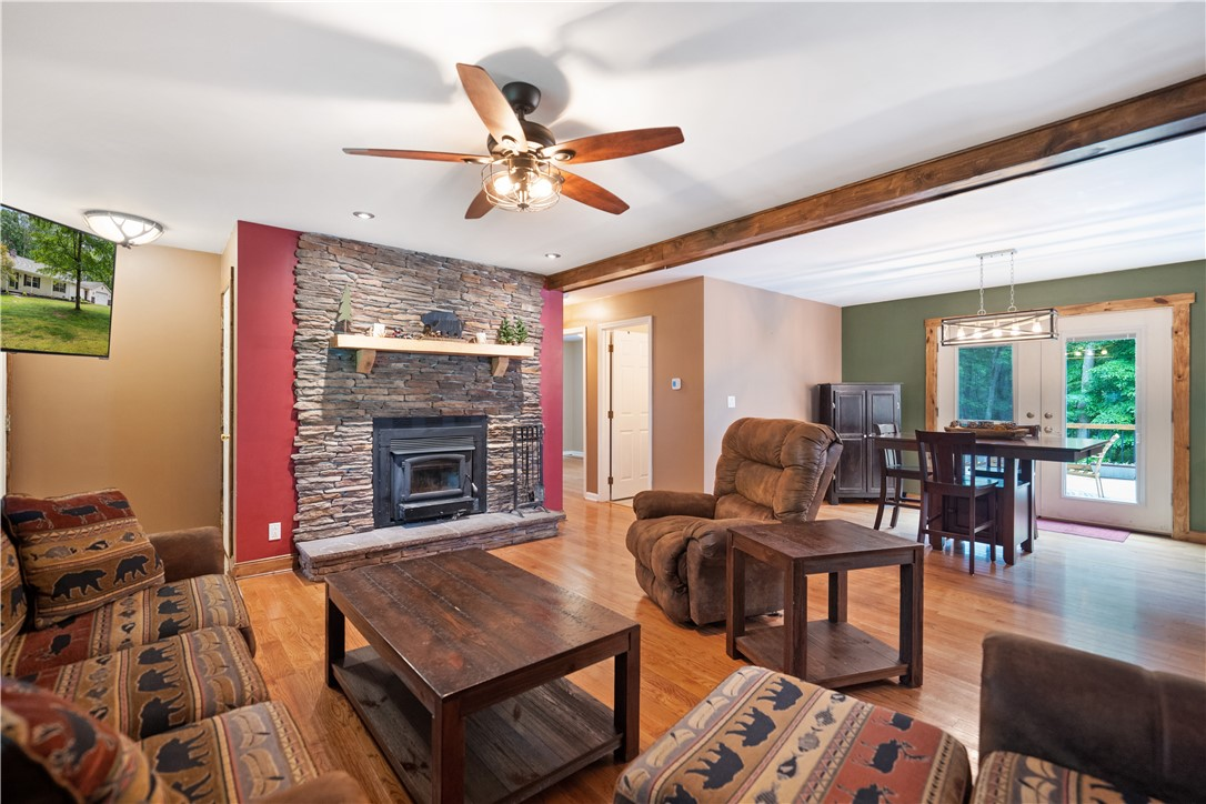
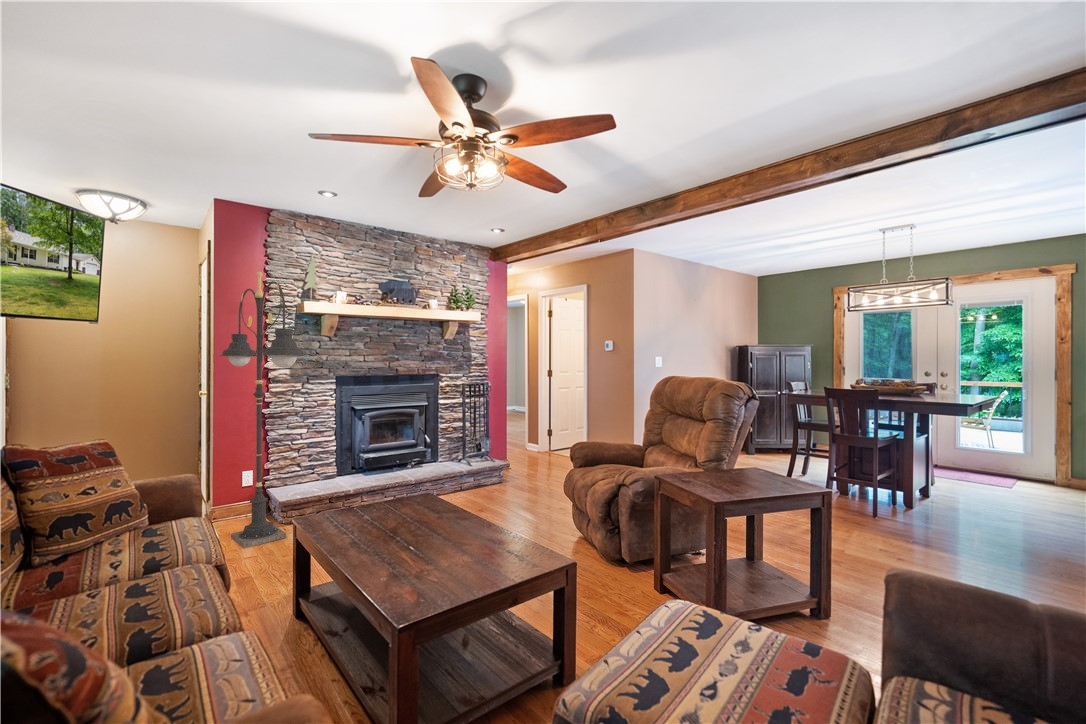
+ floor lamp (259, 405)
